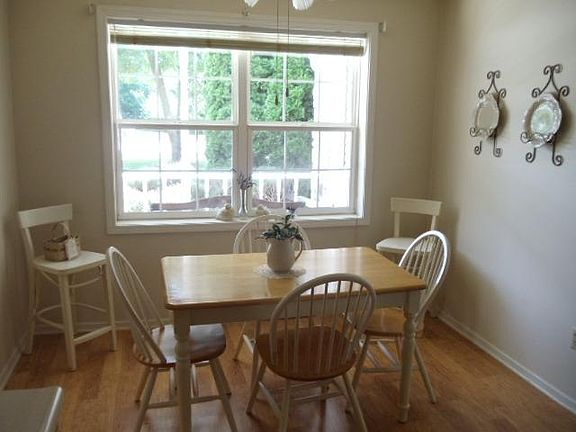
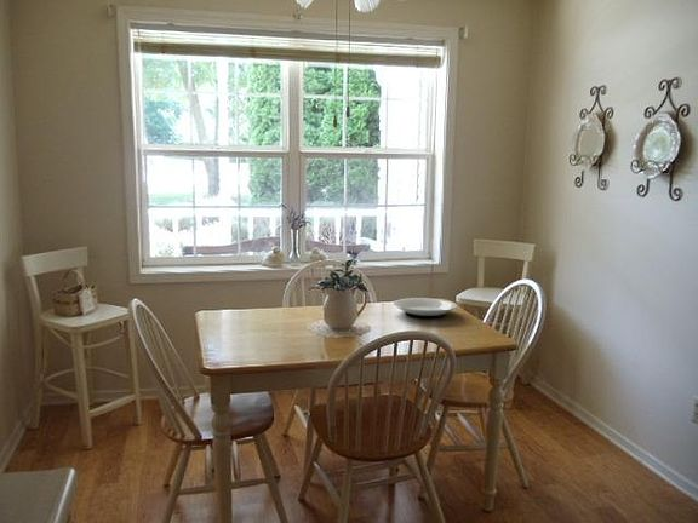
+ plate (424, 309)
